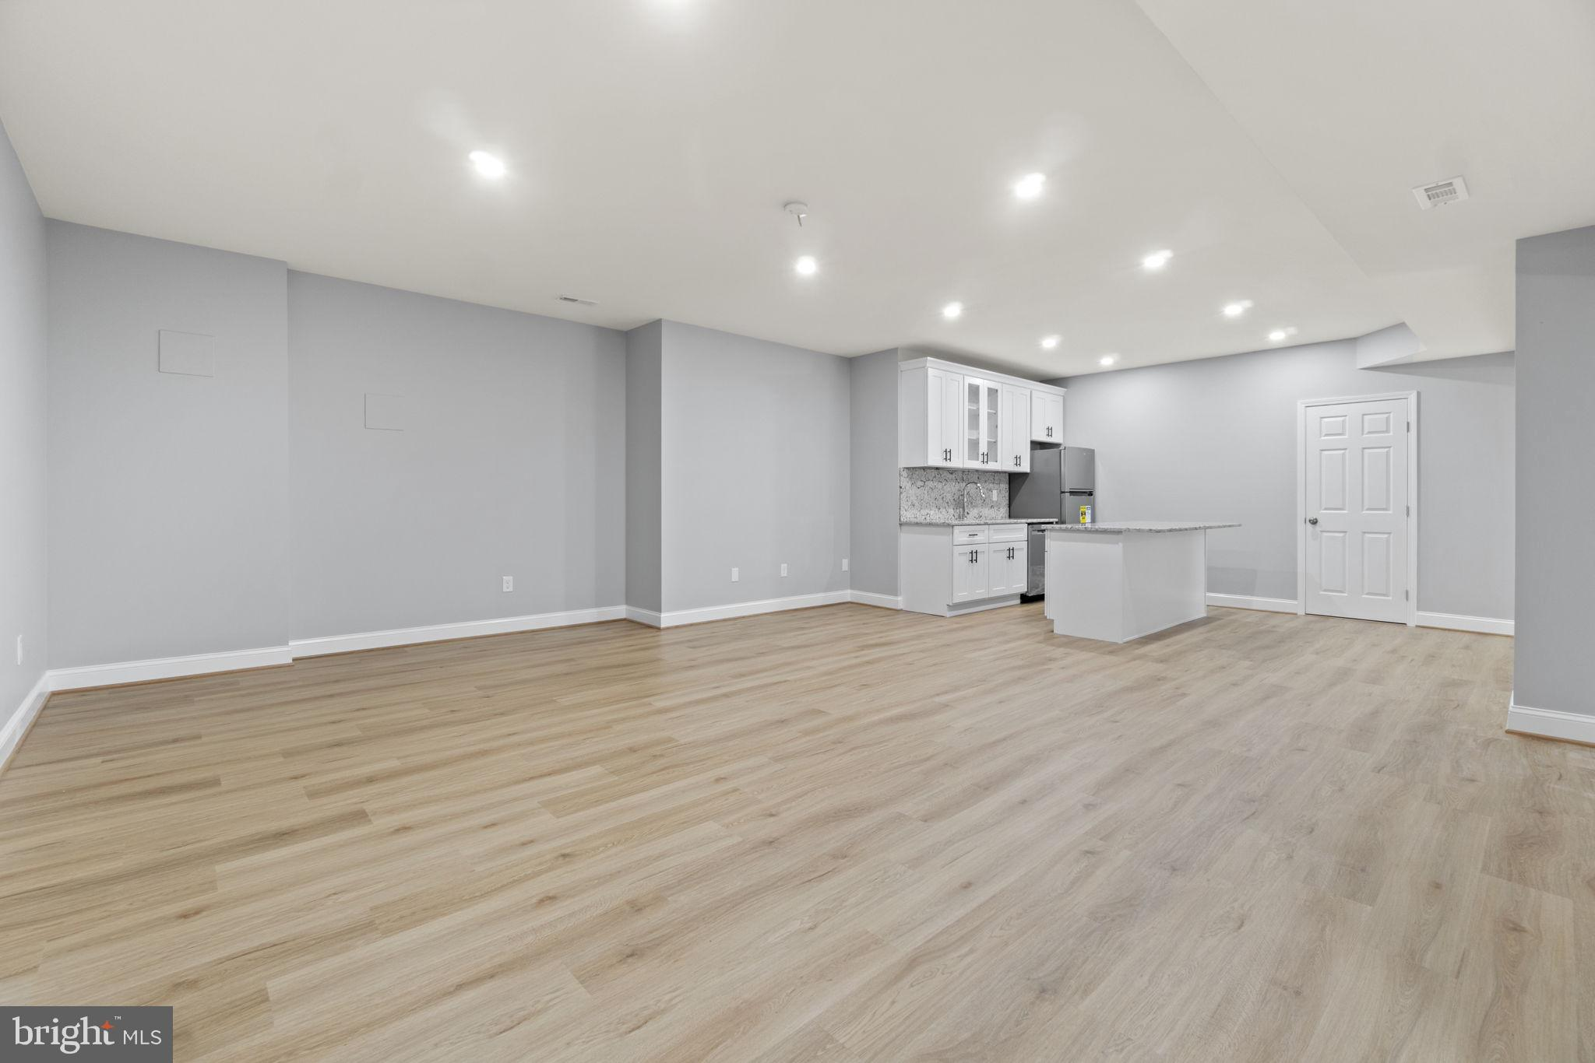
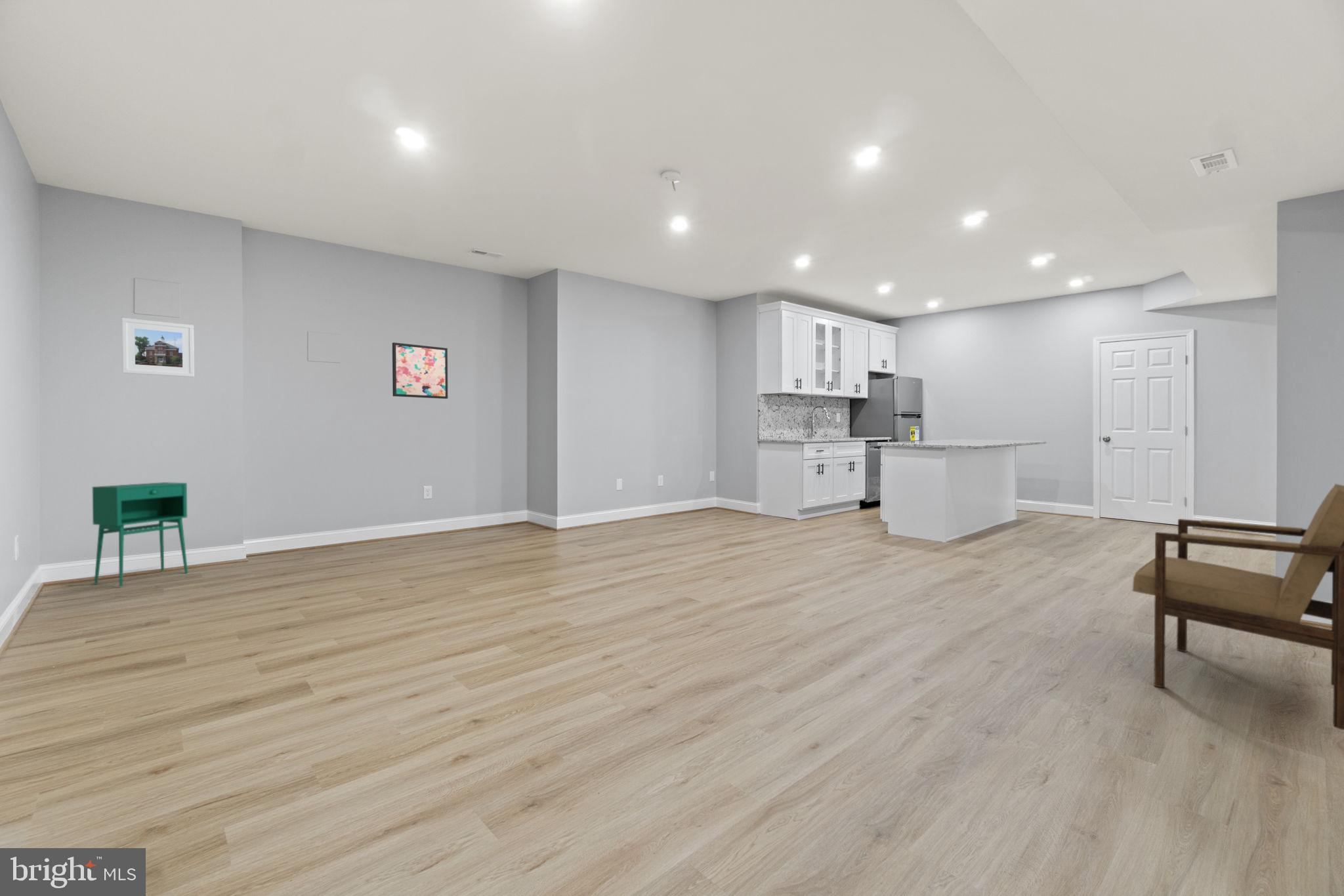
+ armchair (1242, 583)
+ wall art (421, 371)
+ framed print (159, 348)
+ storage cabinet (142, 531)
